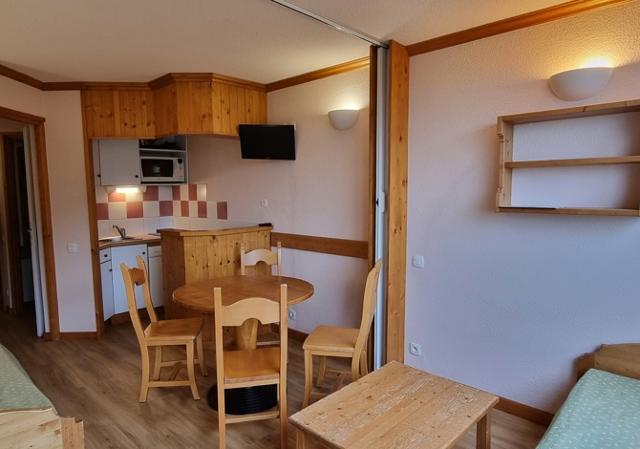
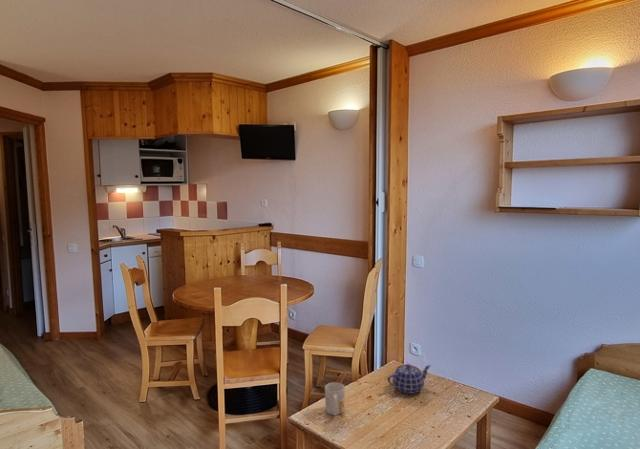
+ mug (336, 400)
+ teapot (409, 376)
